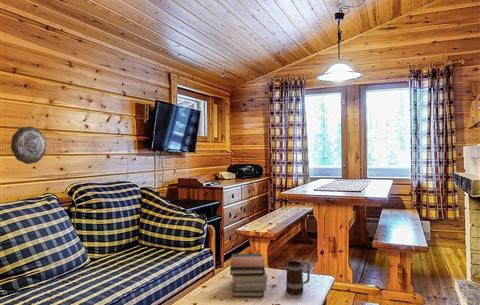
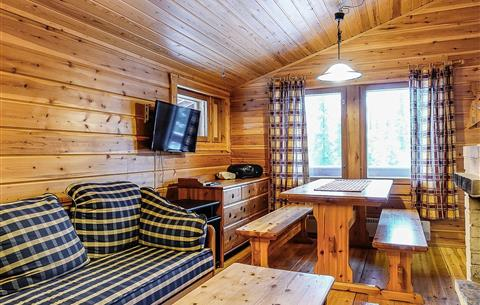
- decorative plate (30, 145)
- book stack (248, 274)
- mug (298, 276)
